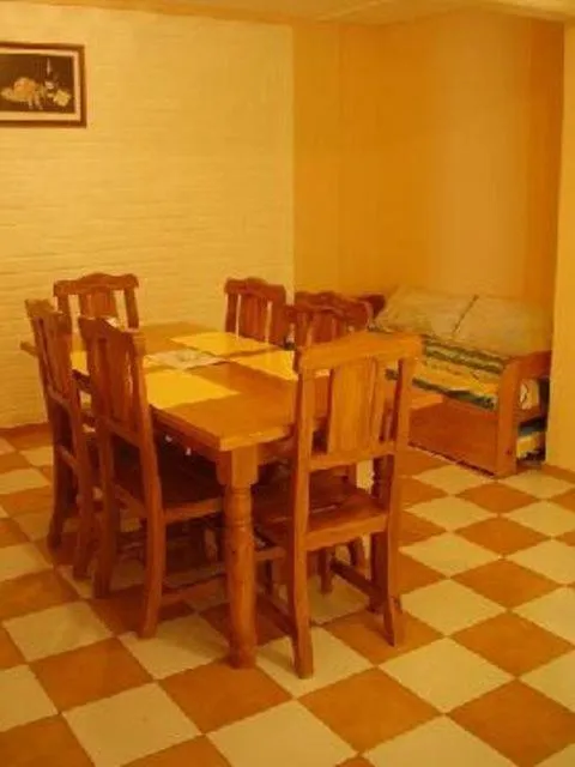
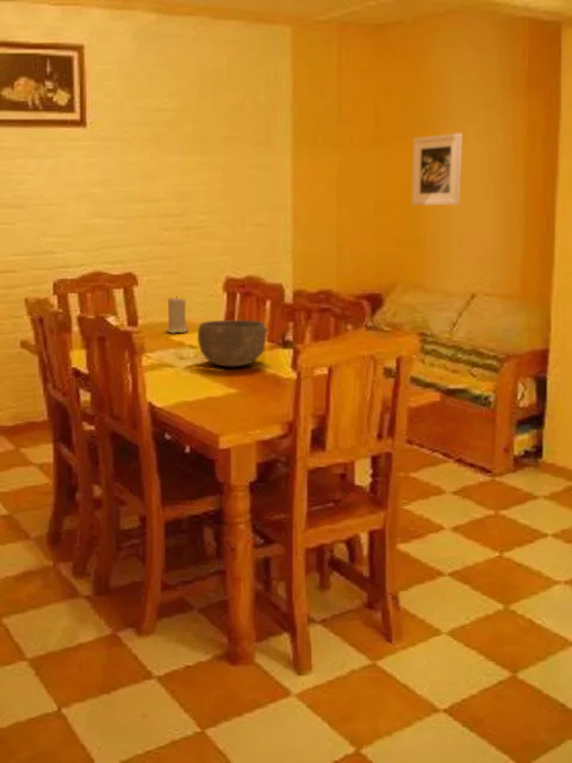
+ bowl (232, 343)
+ candle (176, 314)
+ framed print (435, 170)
